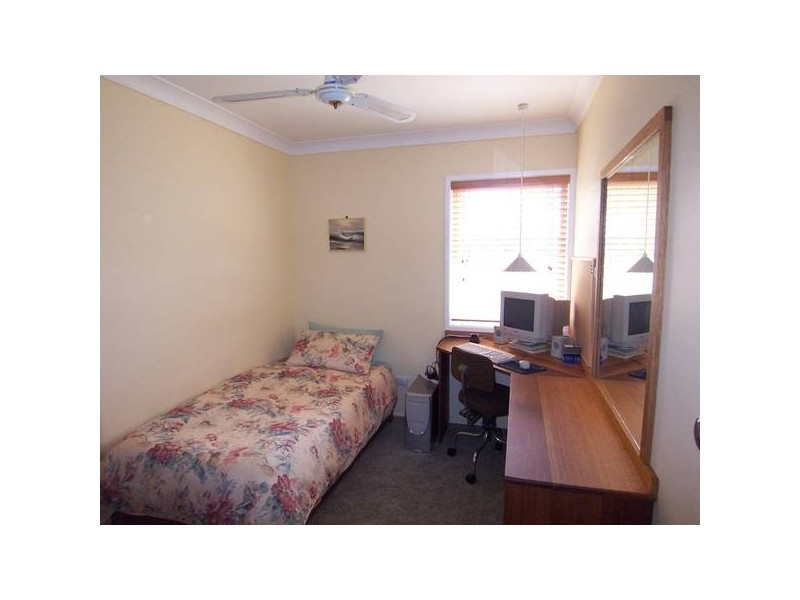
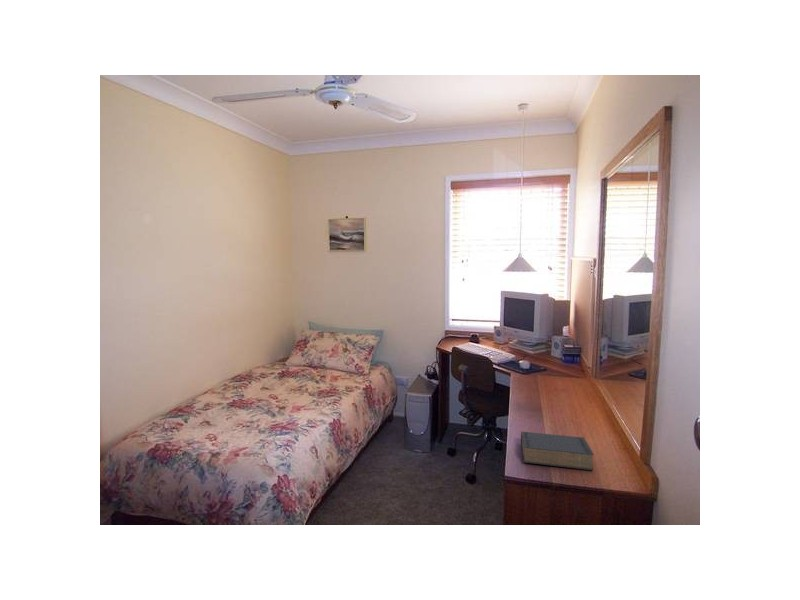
+ book (554, 449)
